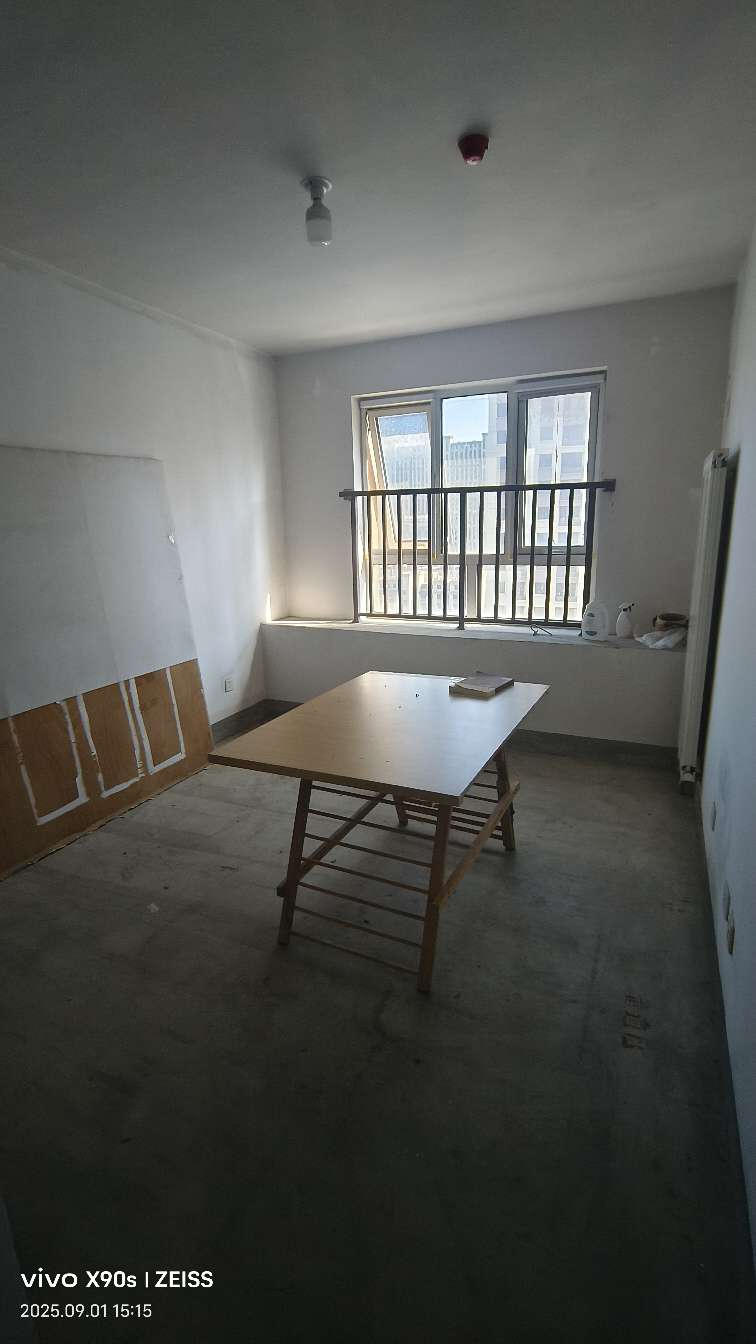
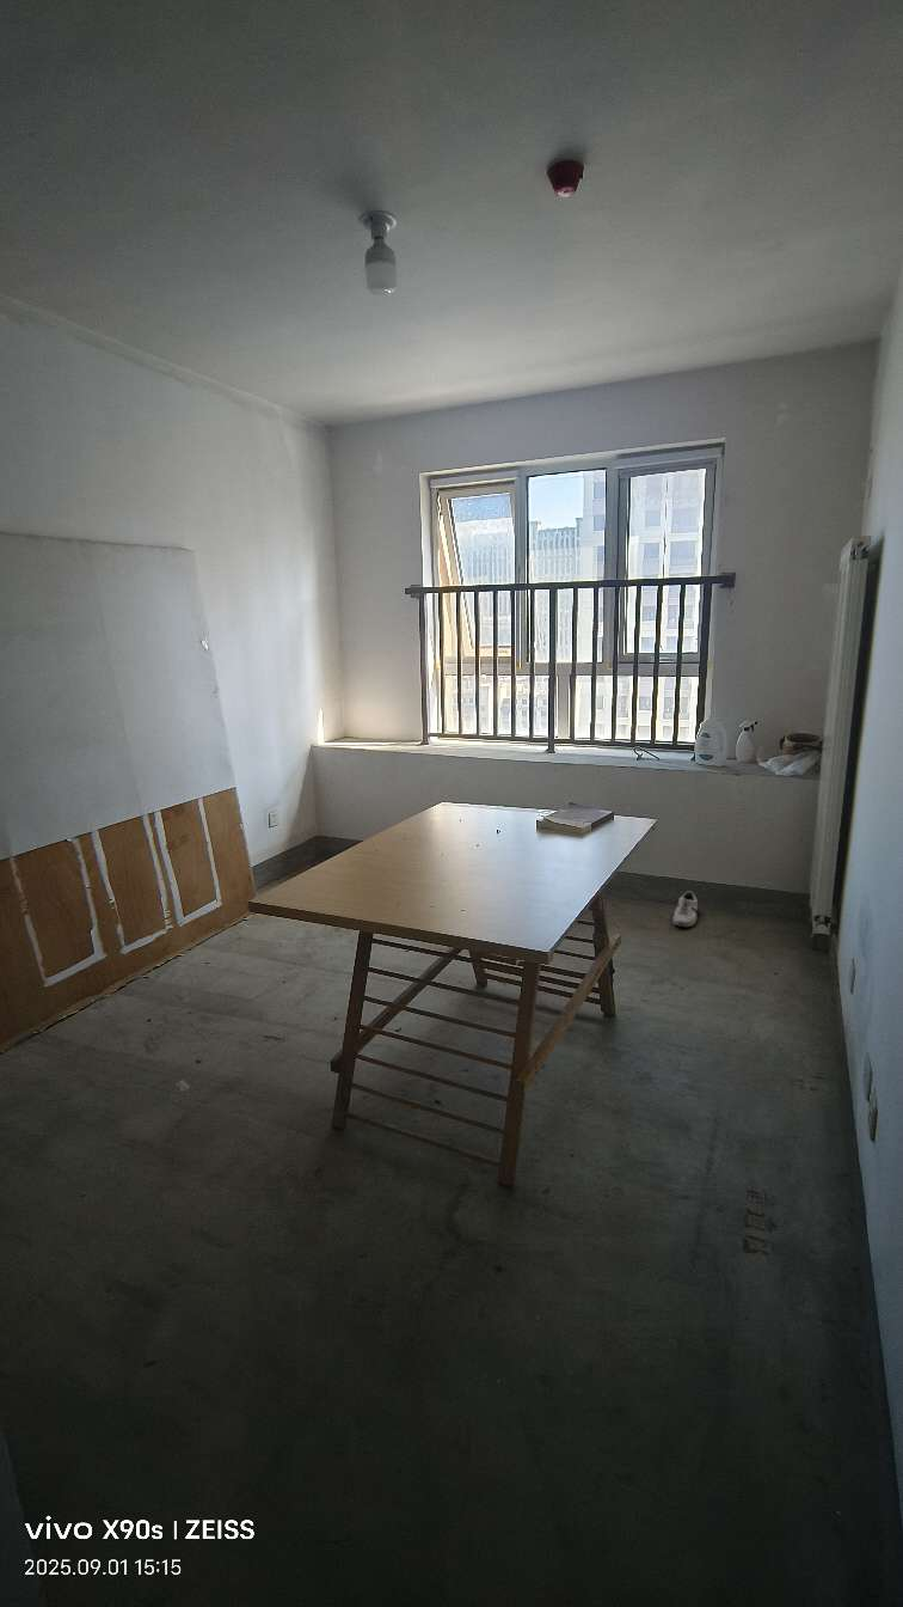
+ sneaker (686, 908)
